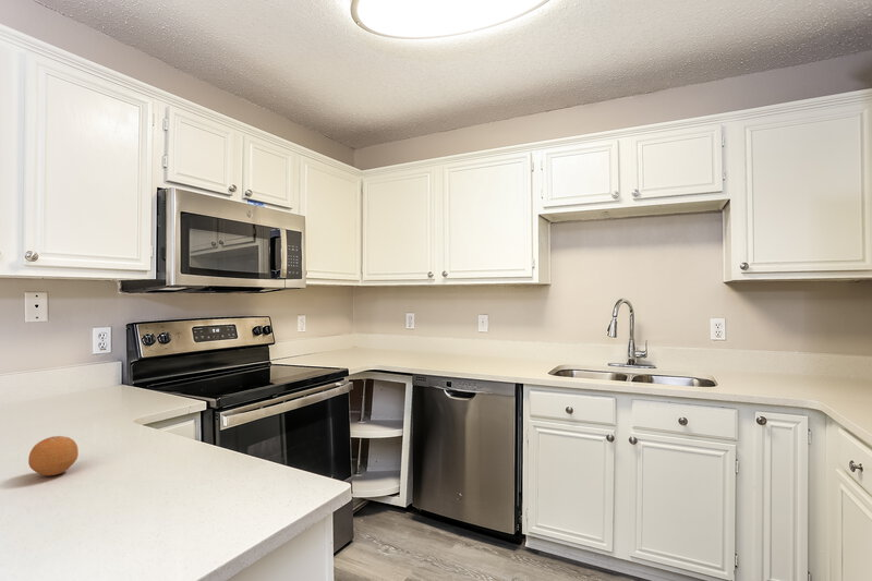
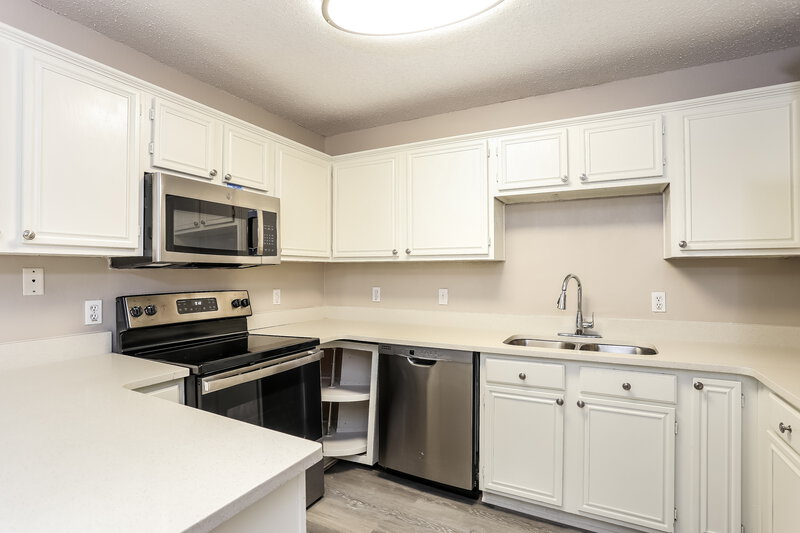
- fruit (53, 456)
